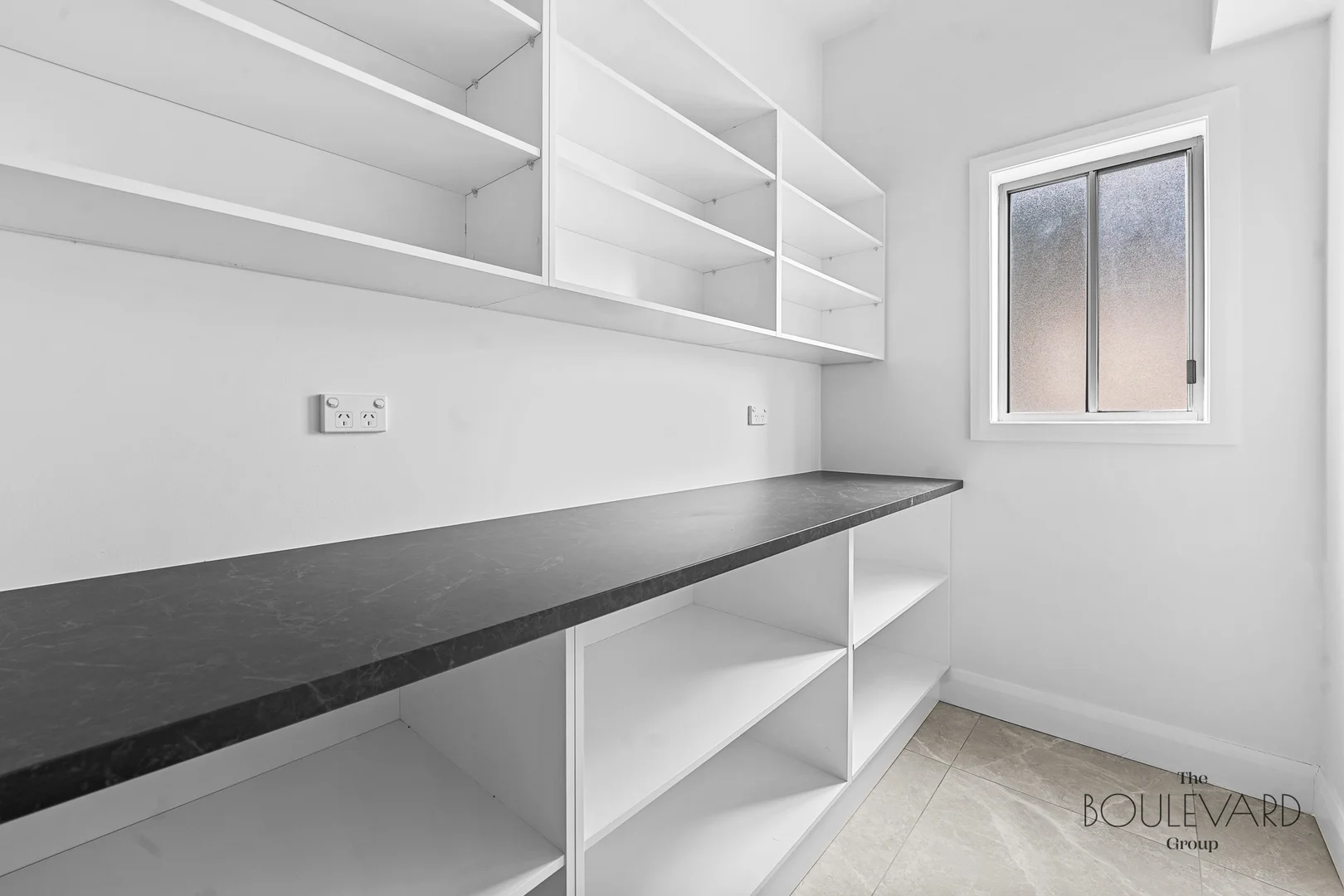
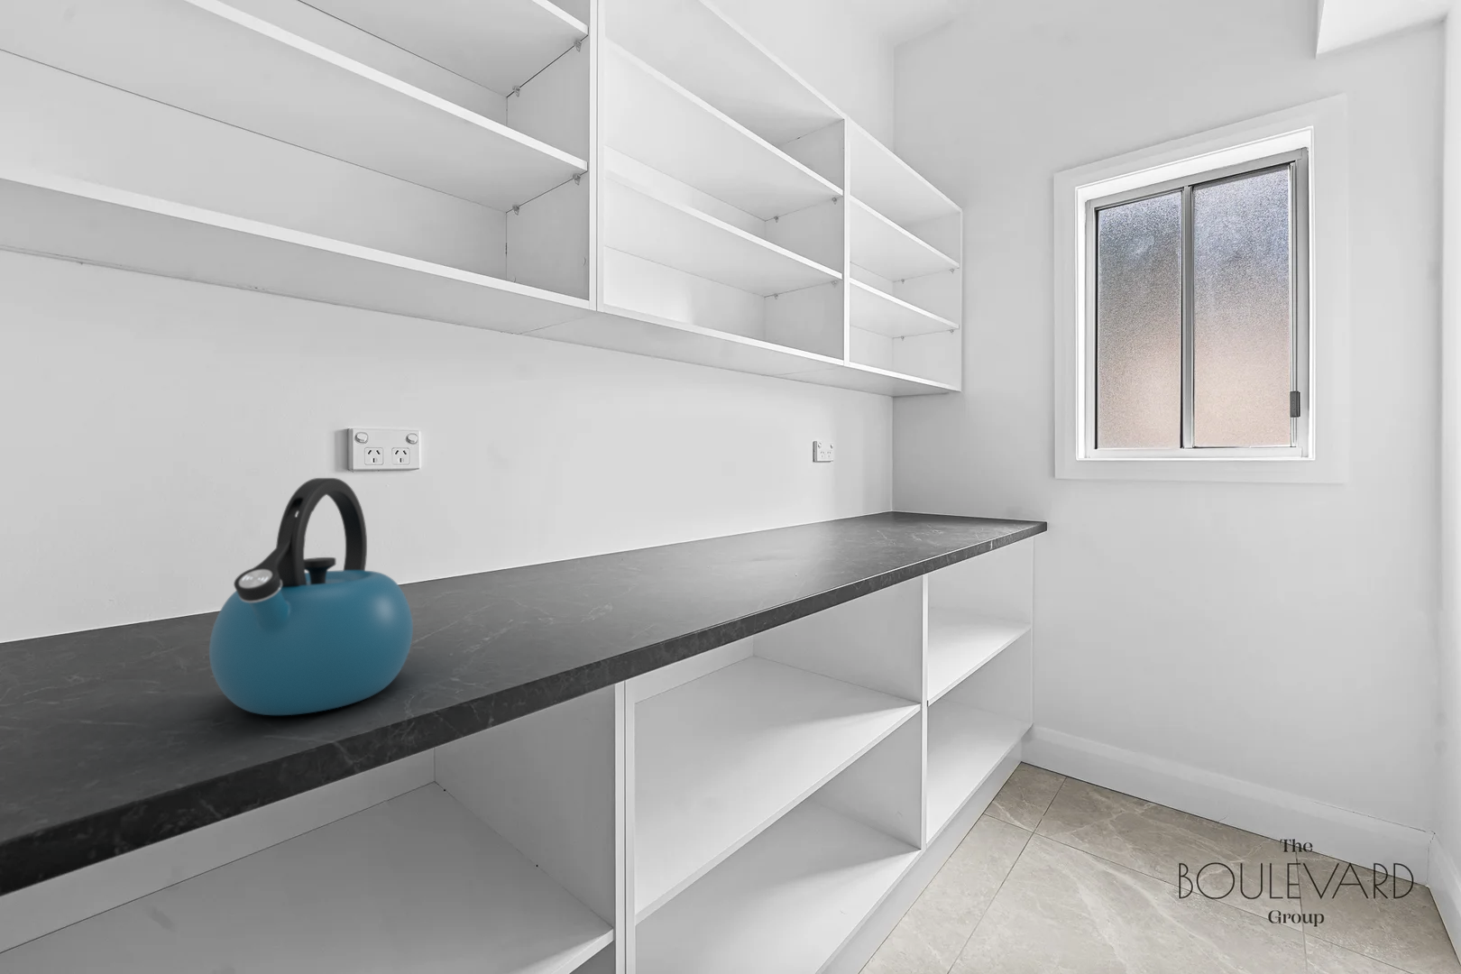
+ kettle (312, 588)
